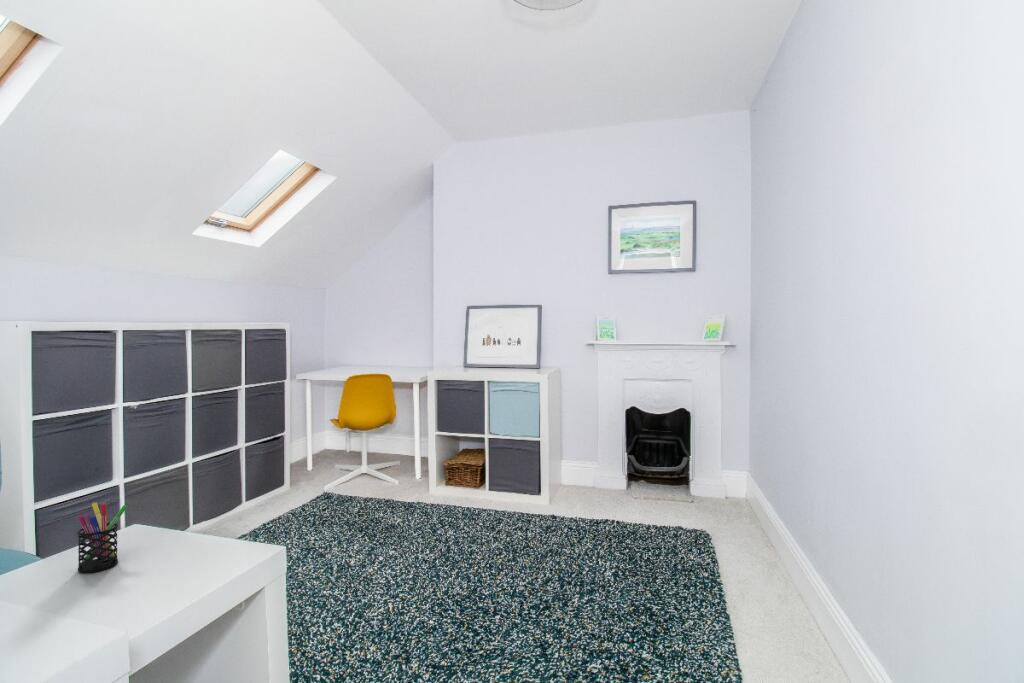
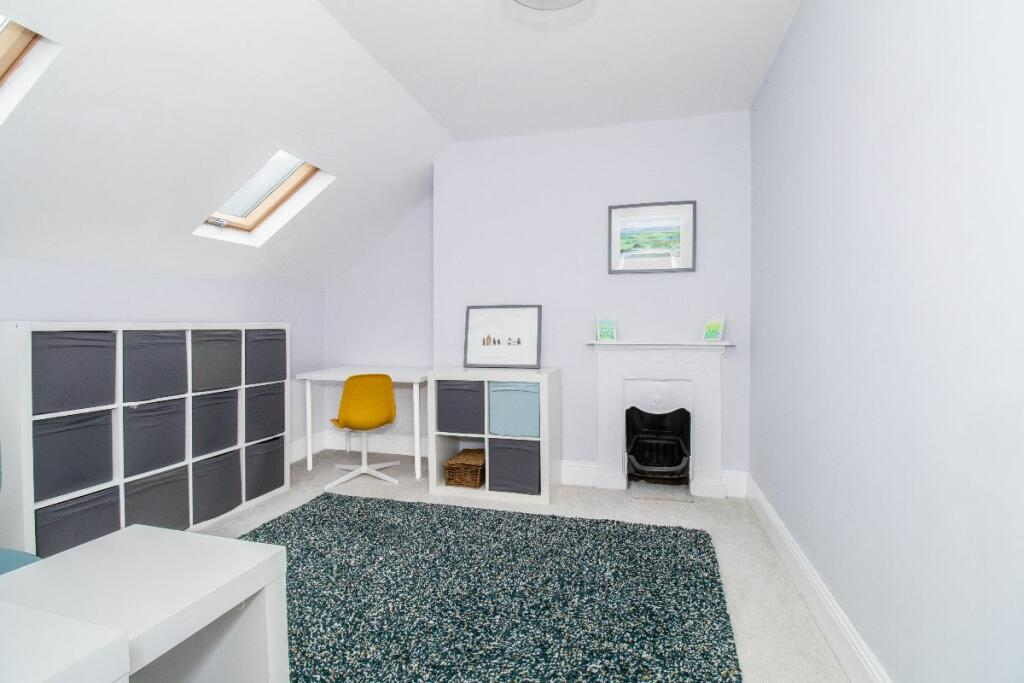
- pen holder (103, 532)
